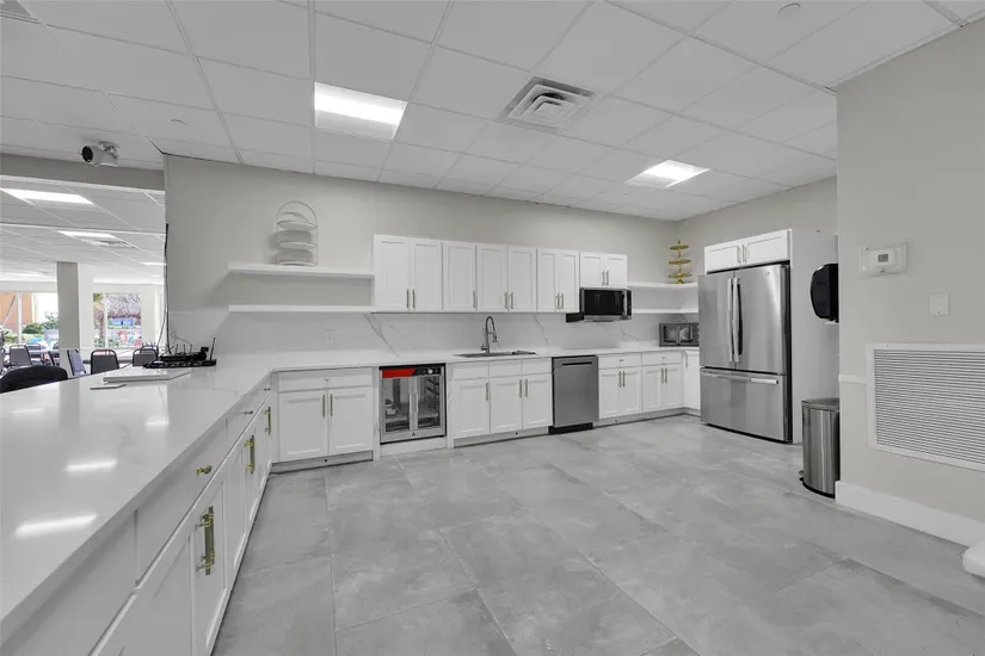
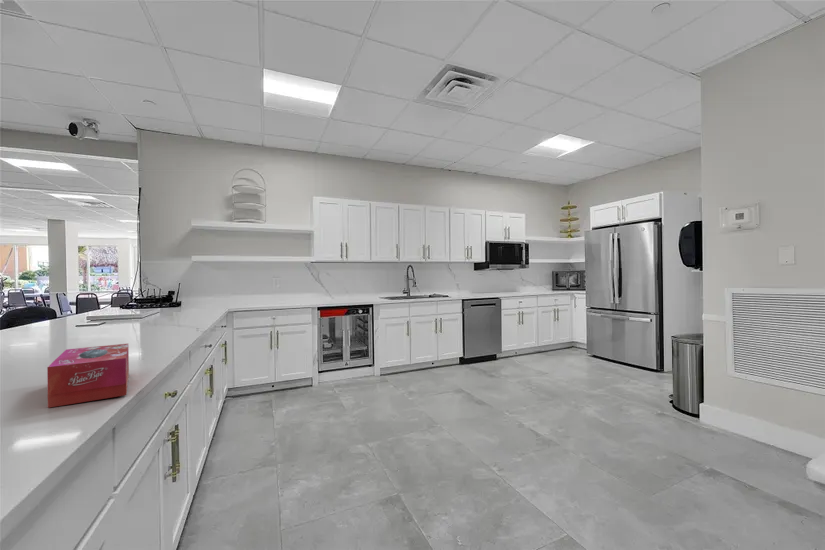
+ tissue box (94, 370)
